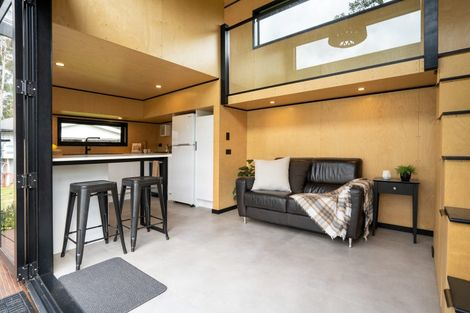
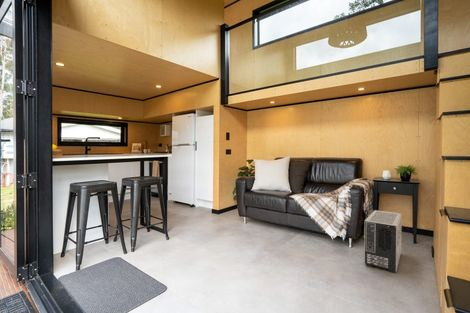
+ air purifier (384, 238)
